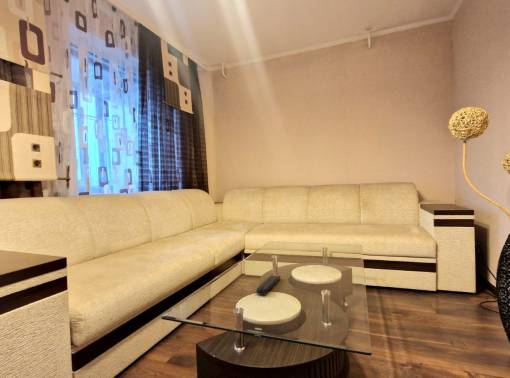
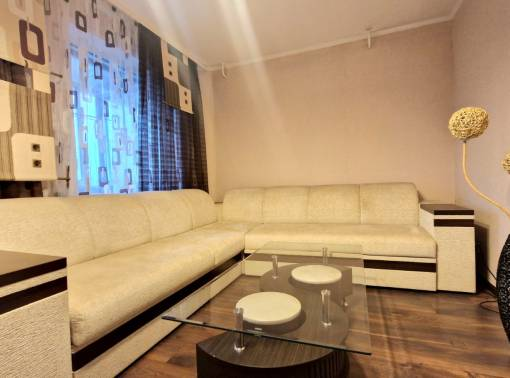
- remote control (269, 283)
